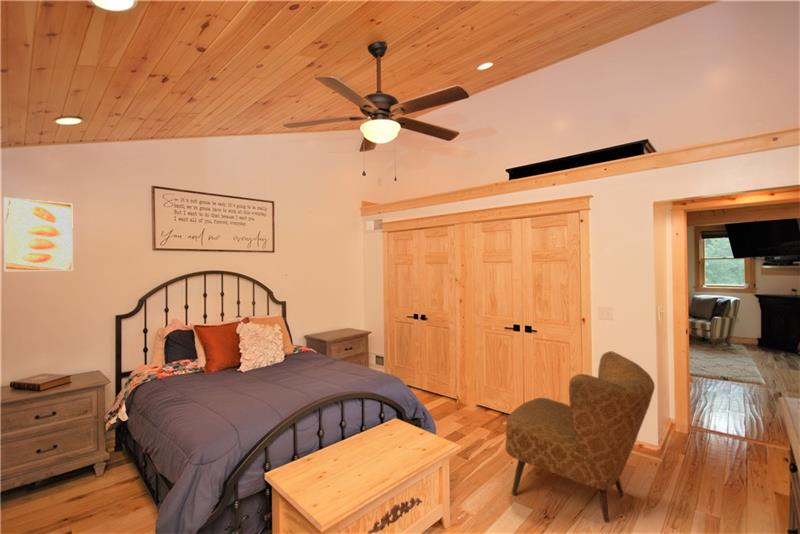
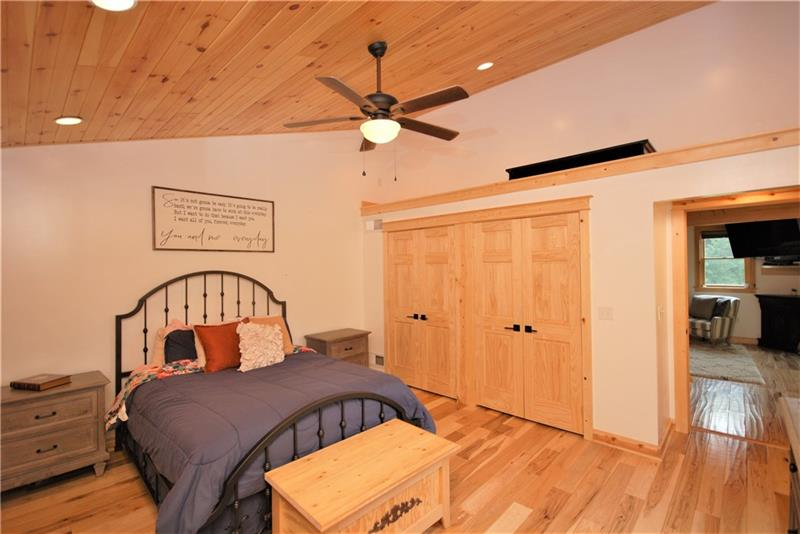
- armchair (575, 426)
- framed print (39, 235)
